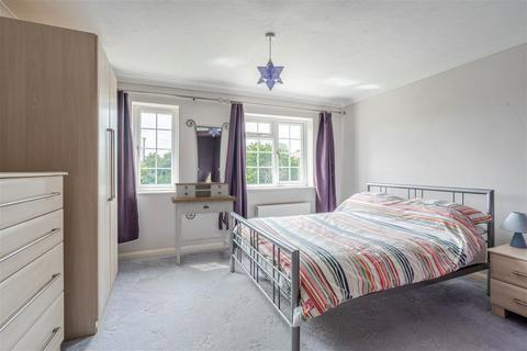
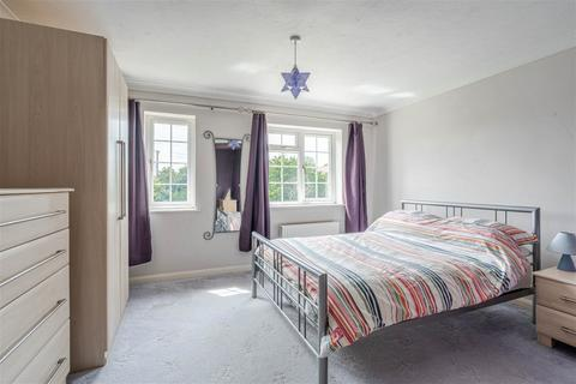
- desk (201, 213)
